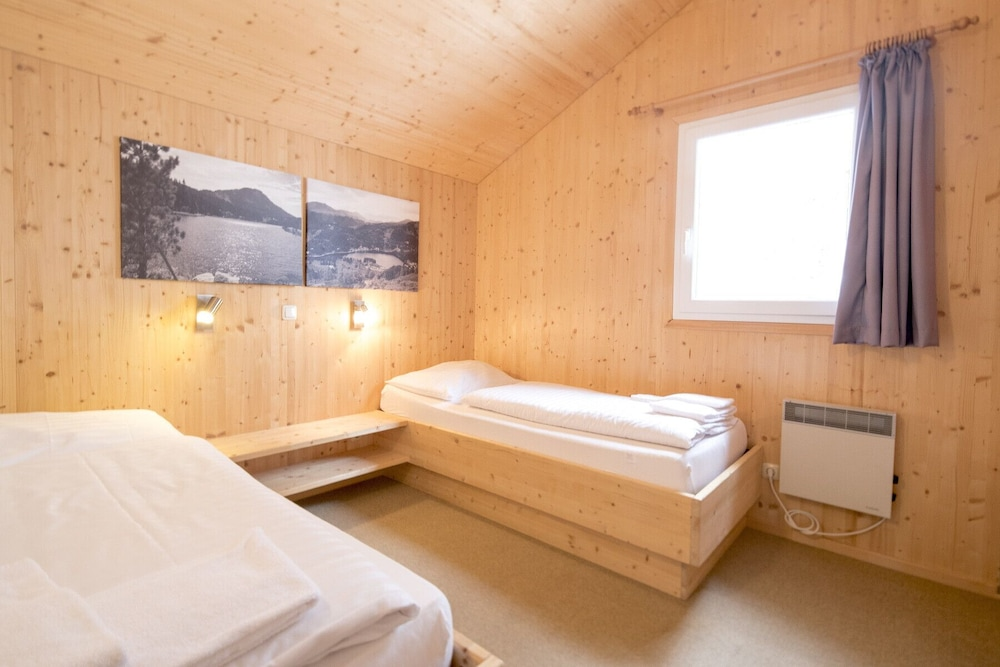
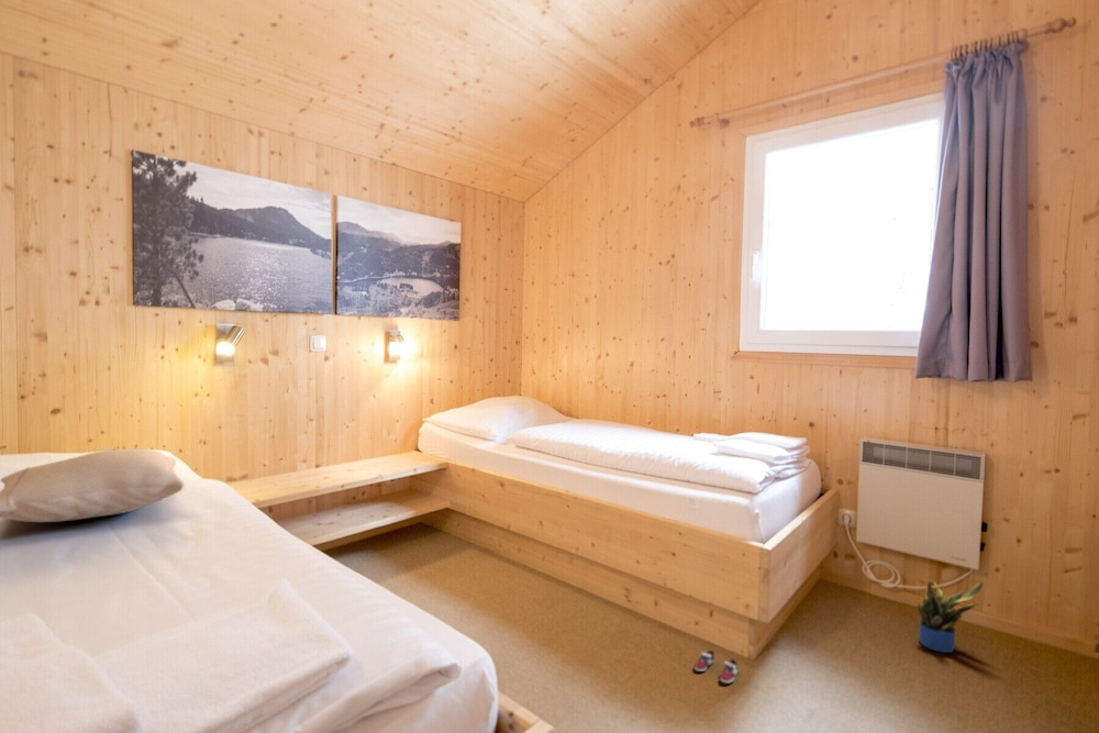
+ potted plant (948, 609)
+ sneaker (712, 662)
+ pillow (92, 484)
